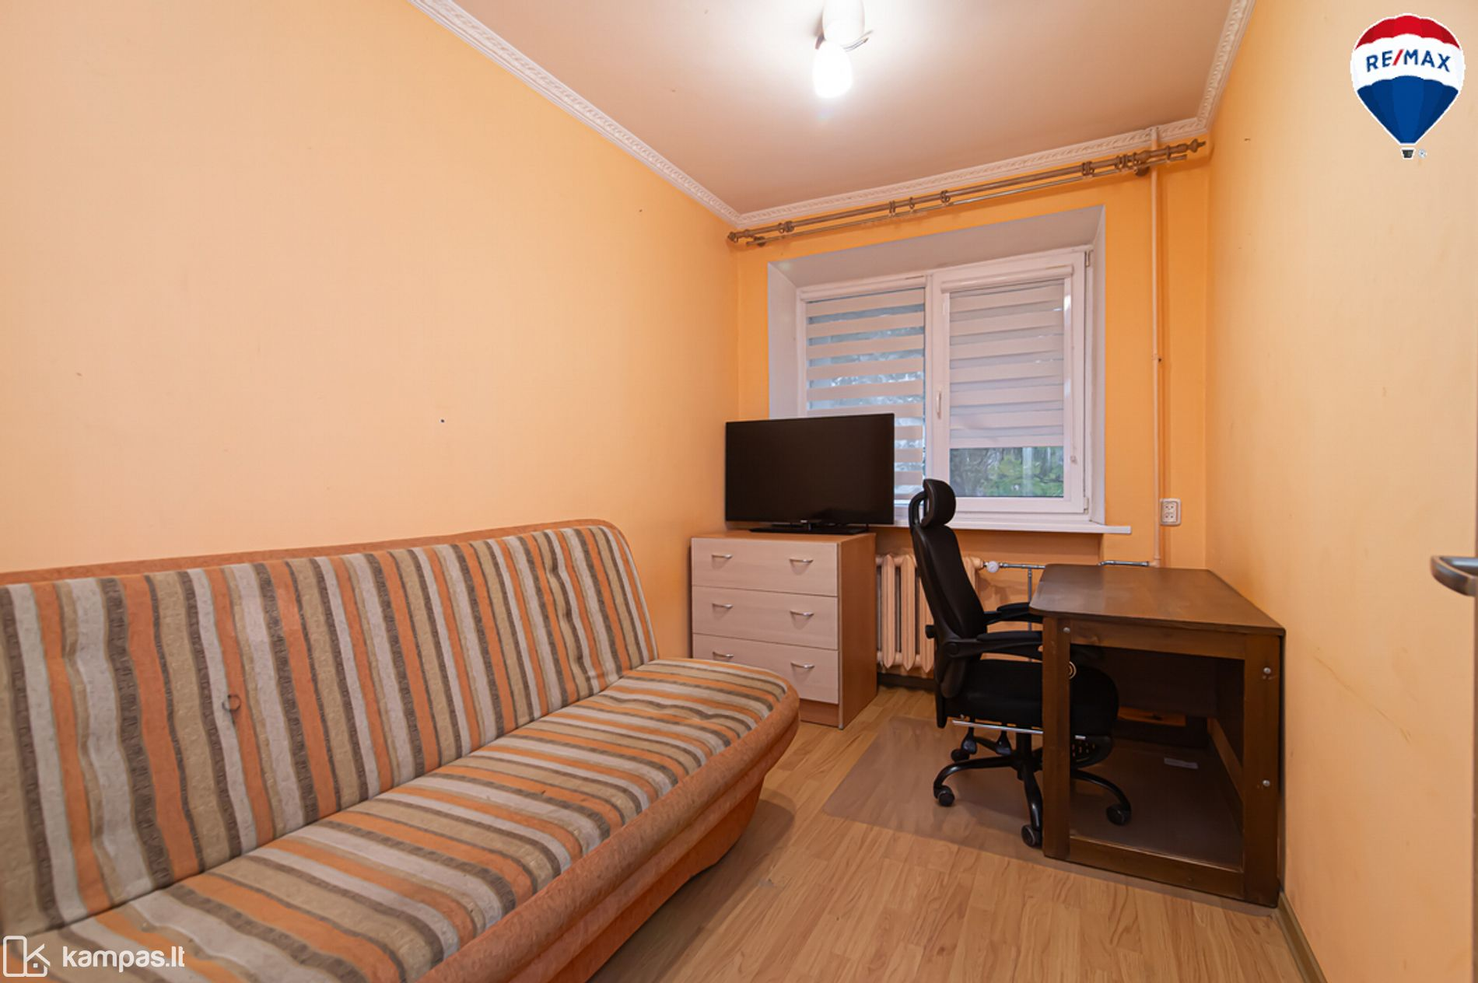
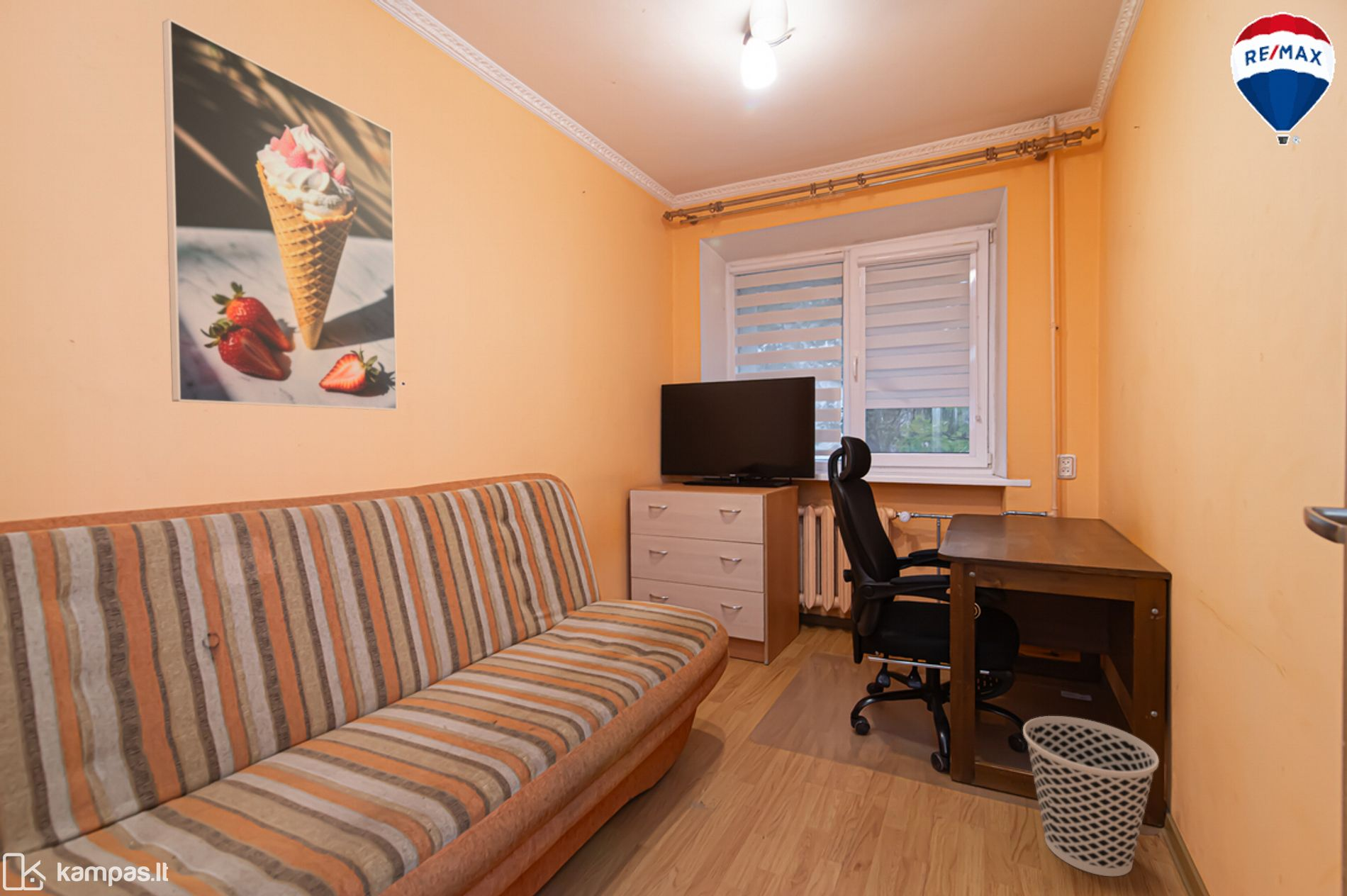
+ wastebasket (1087, 795)
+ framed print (298, 246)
